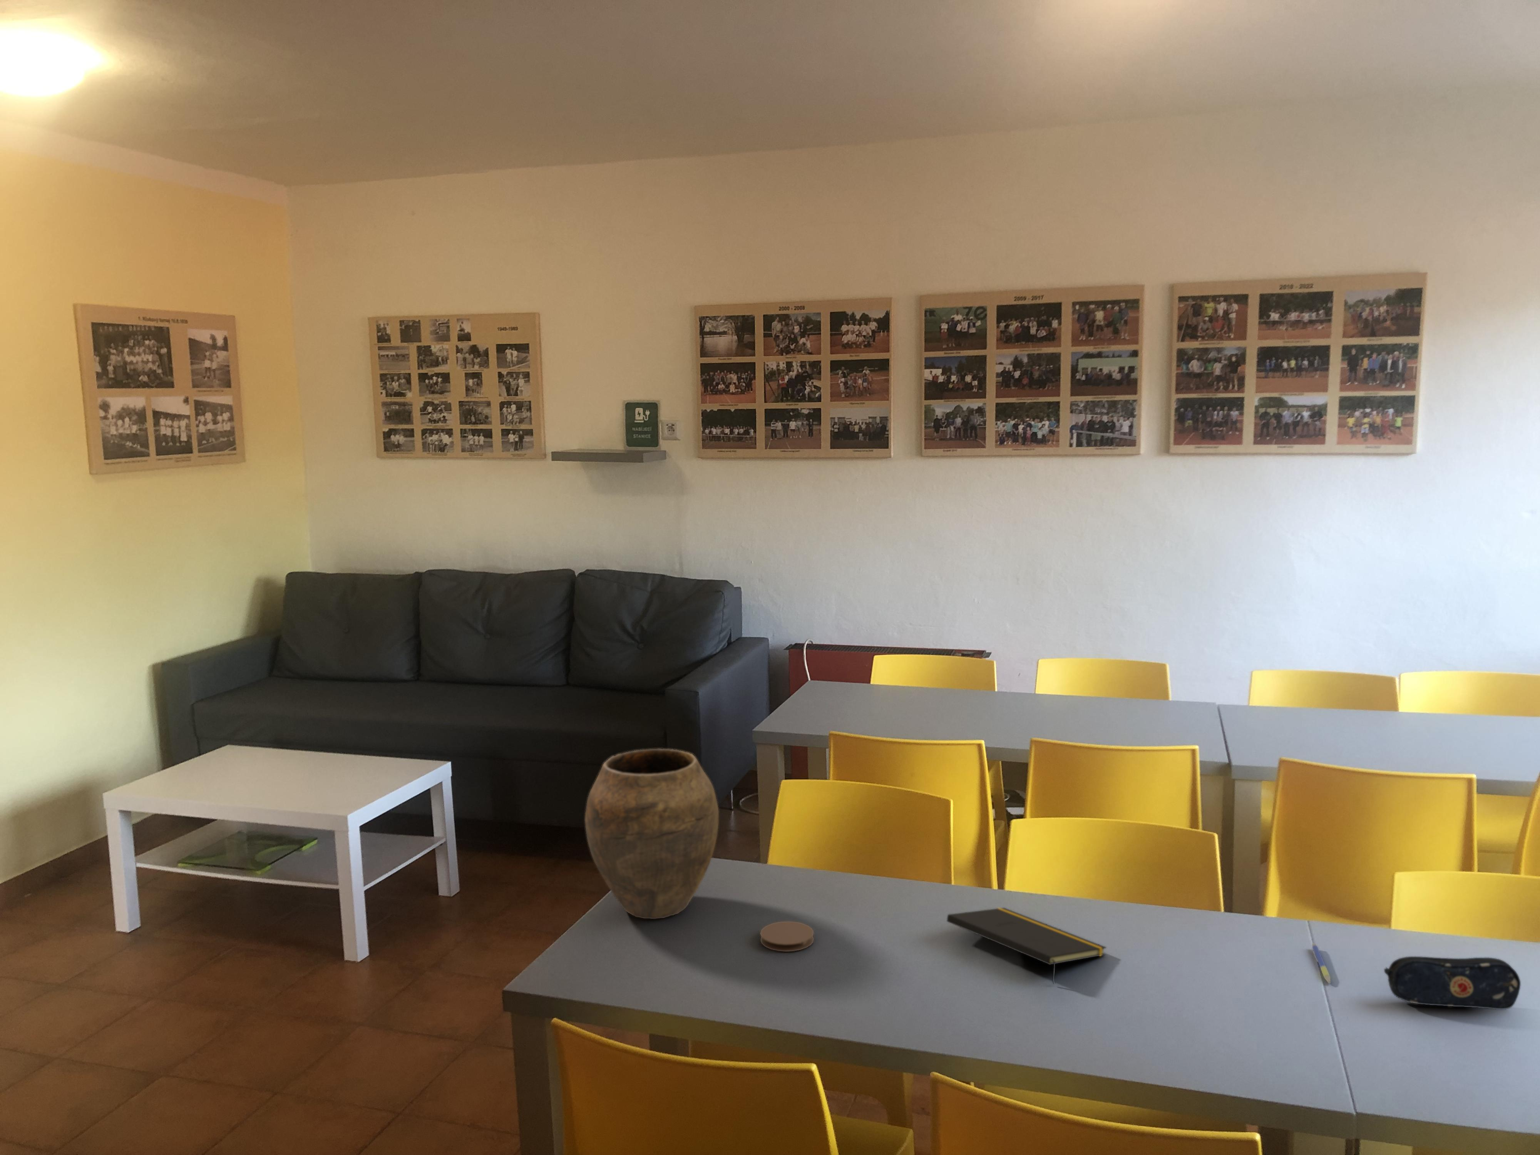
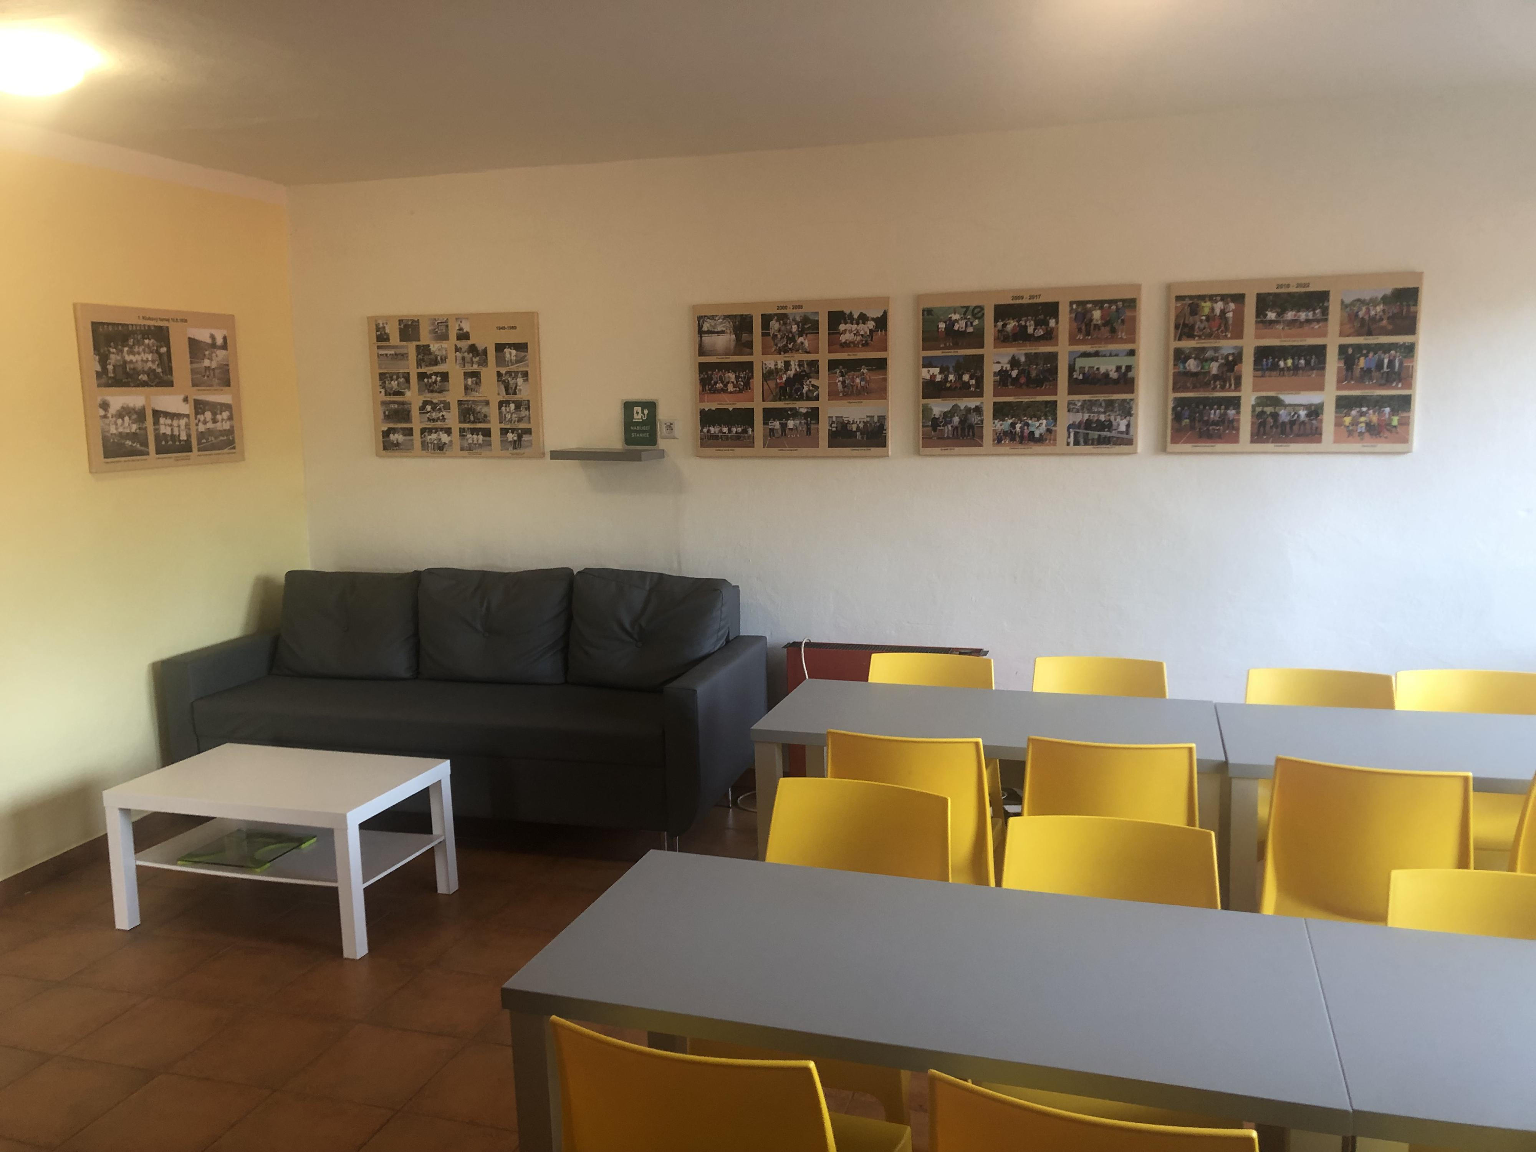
- pencil case (1454, 982)
- coaster (787, 935)
- vase (652, 833)
- pen (1322, 963)
- notepad (1025, 934)
